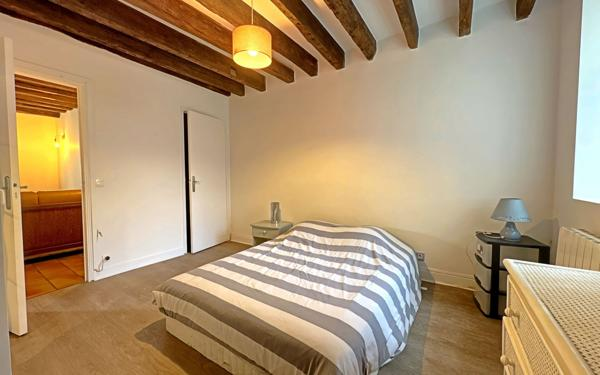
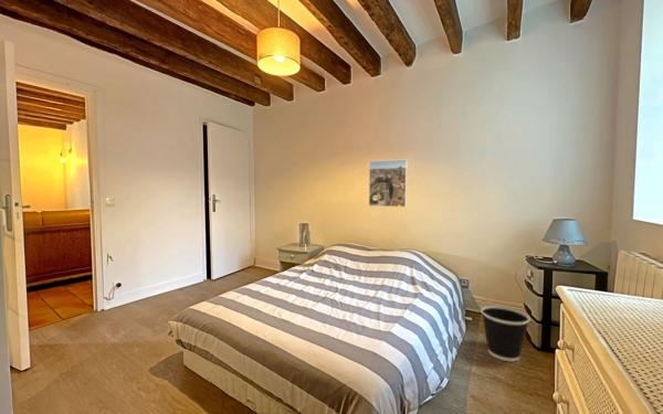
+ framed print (387, 183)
+ wastebasket (504, 333)
